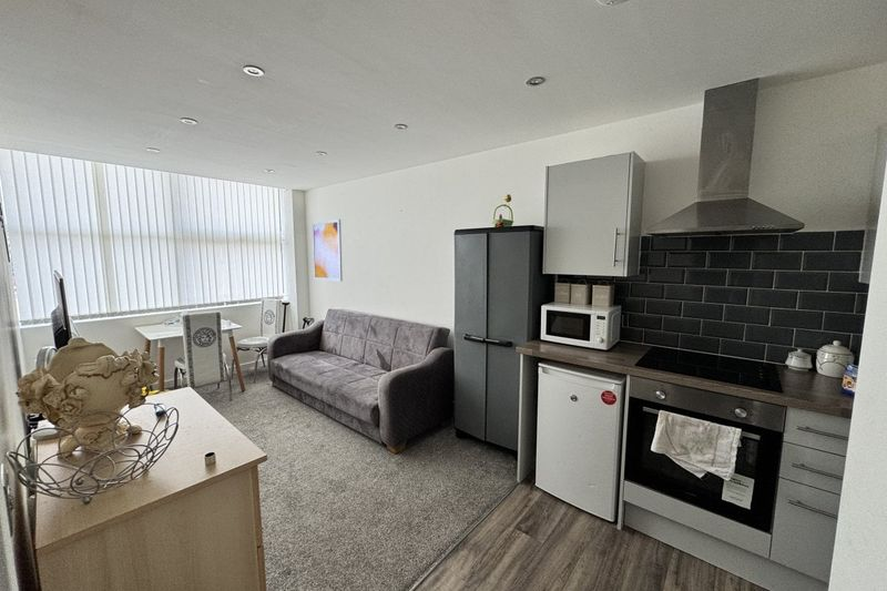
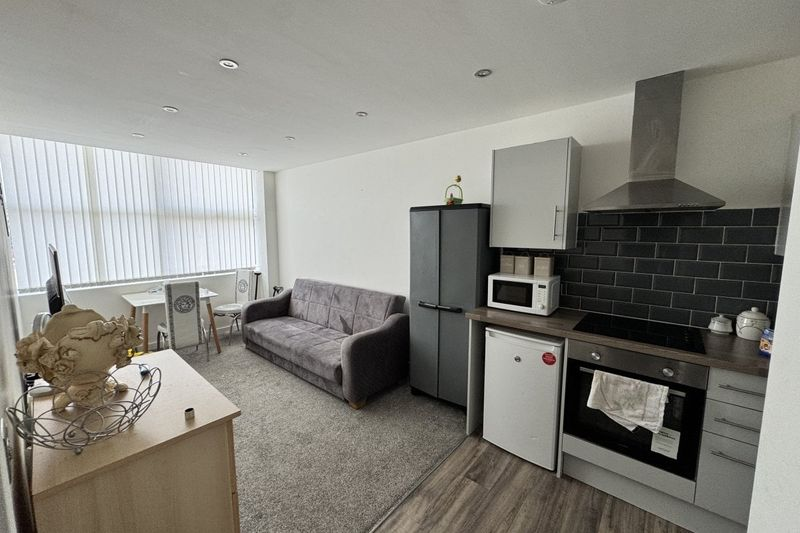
- wall art (326, 251)
